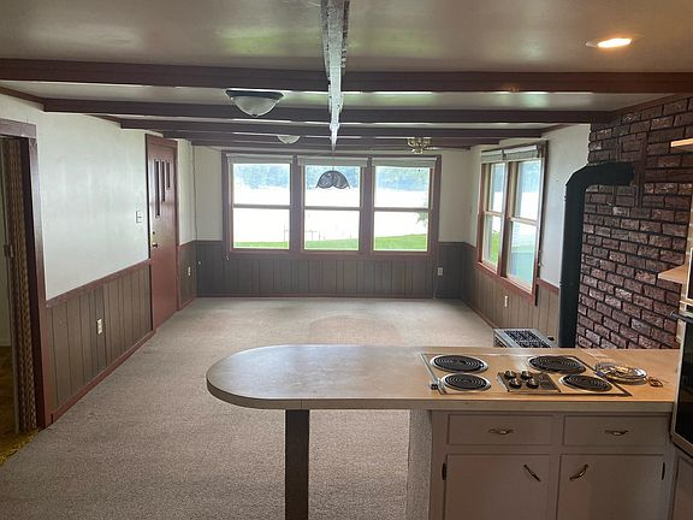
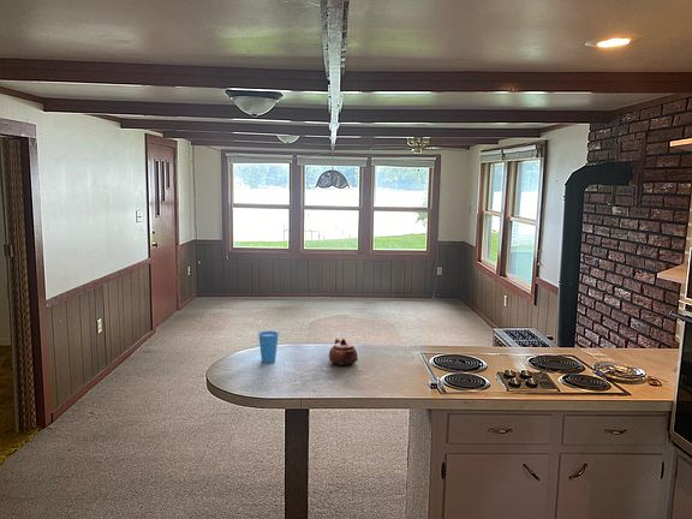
+ teapot (342, 350)
+ cup (268, 347)
